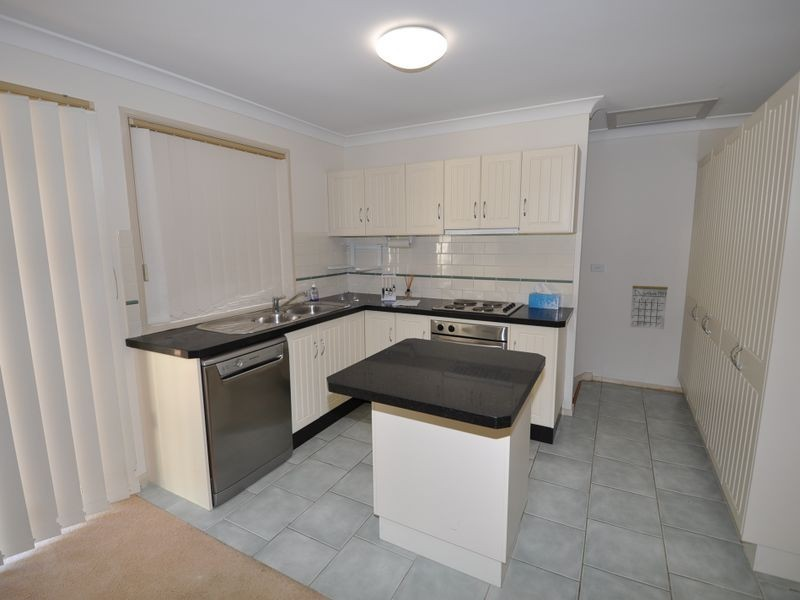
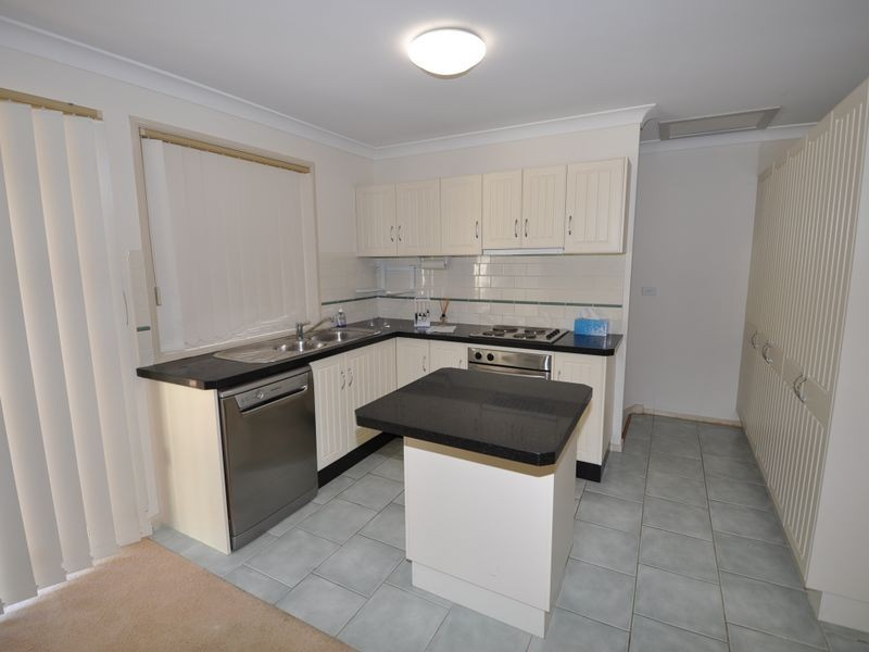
- calendar (648, 302)
